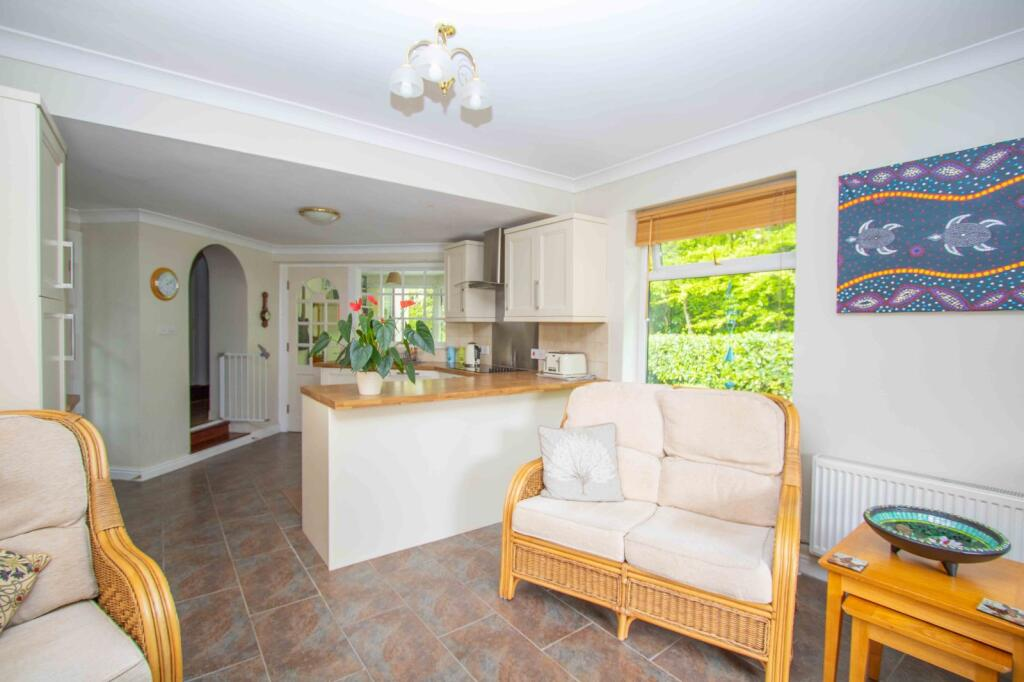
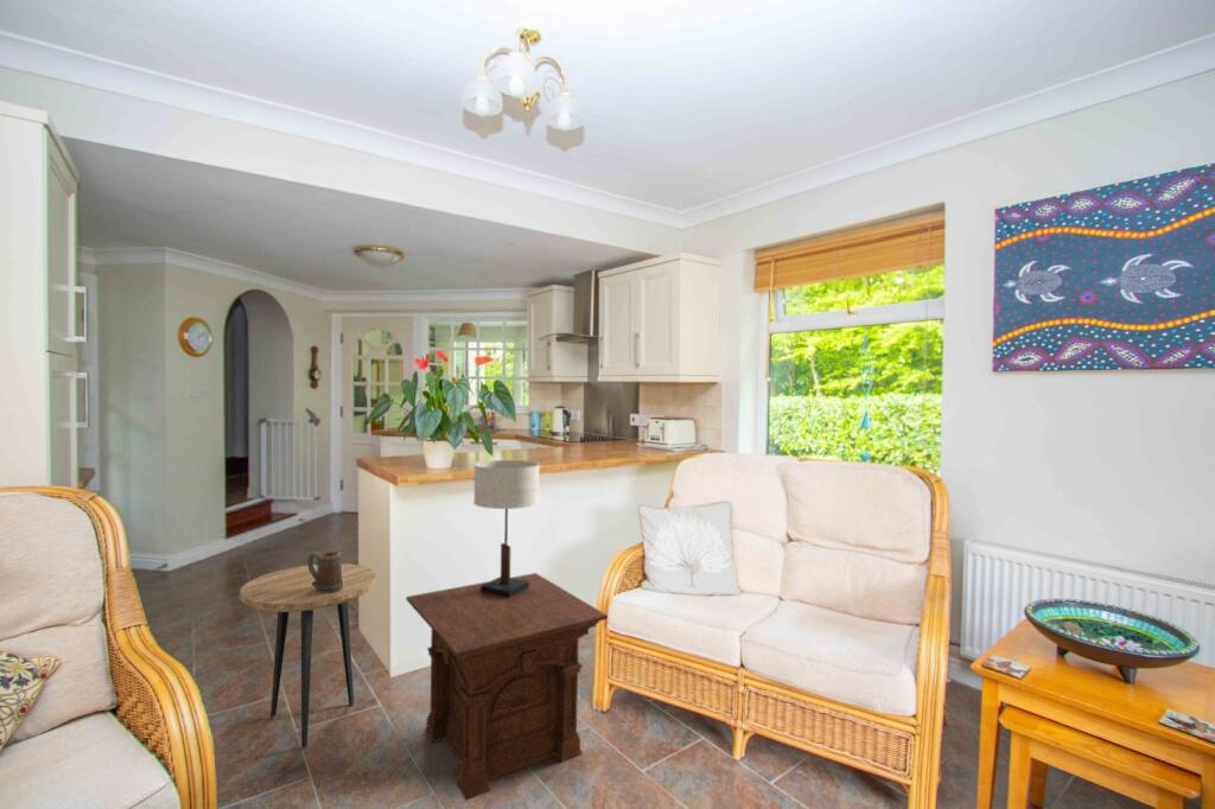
+ side table (502, 674)
+ side table (310, 651)
+ table lamp (505, 525)
+ mug (324, 571)
